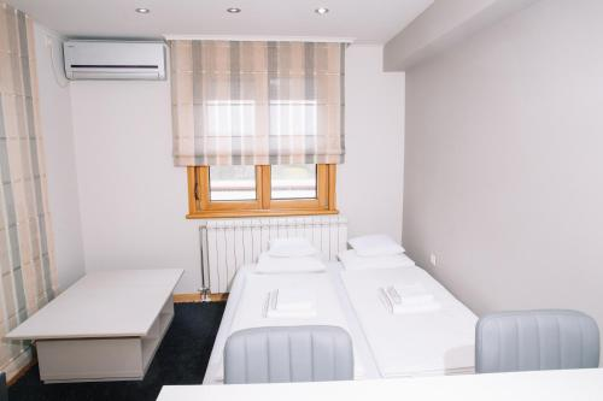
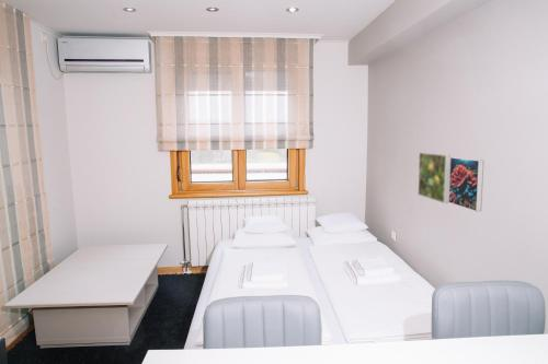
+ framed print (465, 183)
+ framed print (433, 176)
